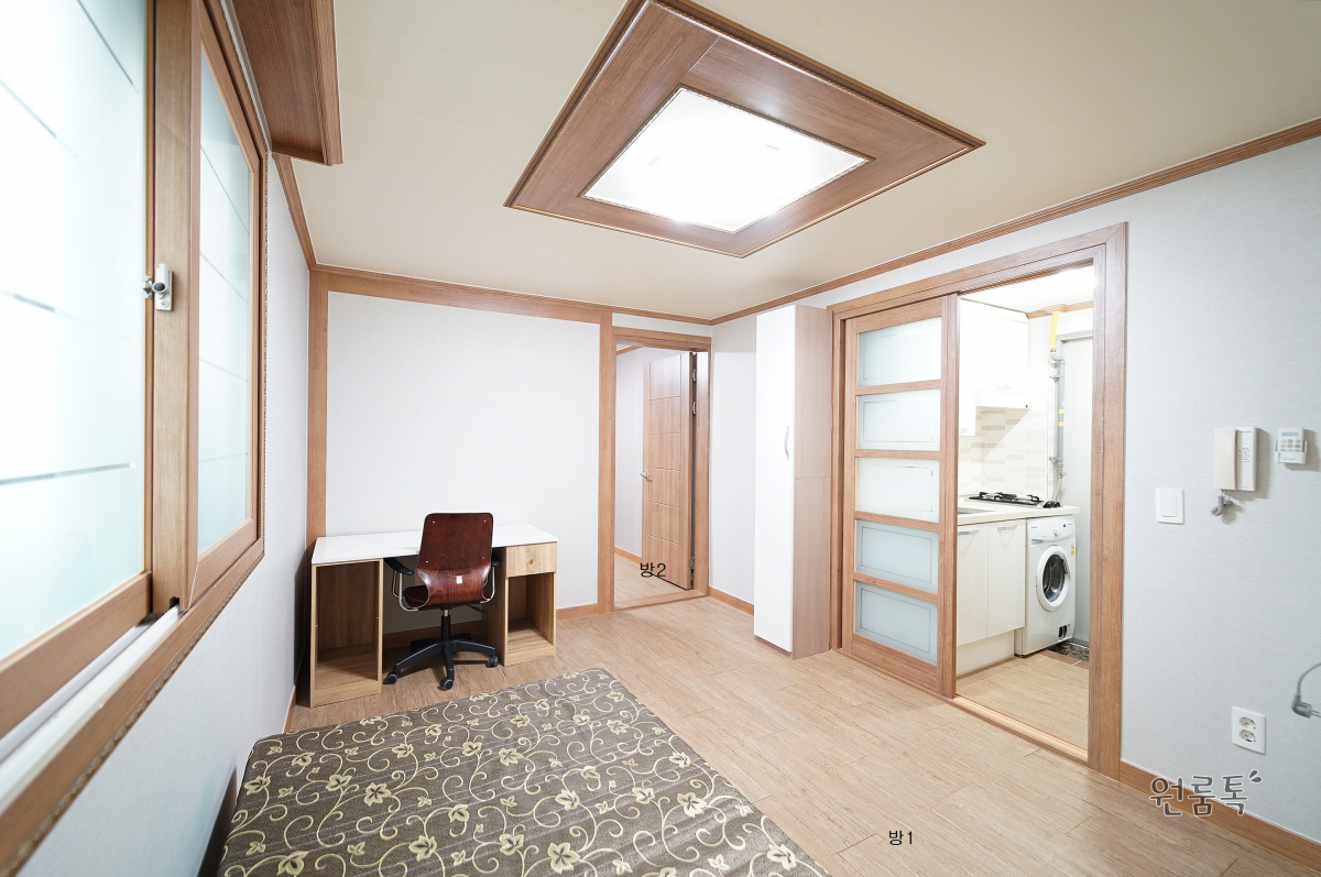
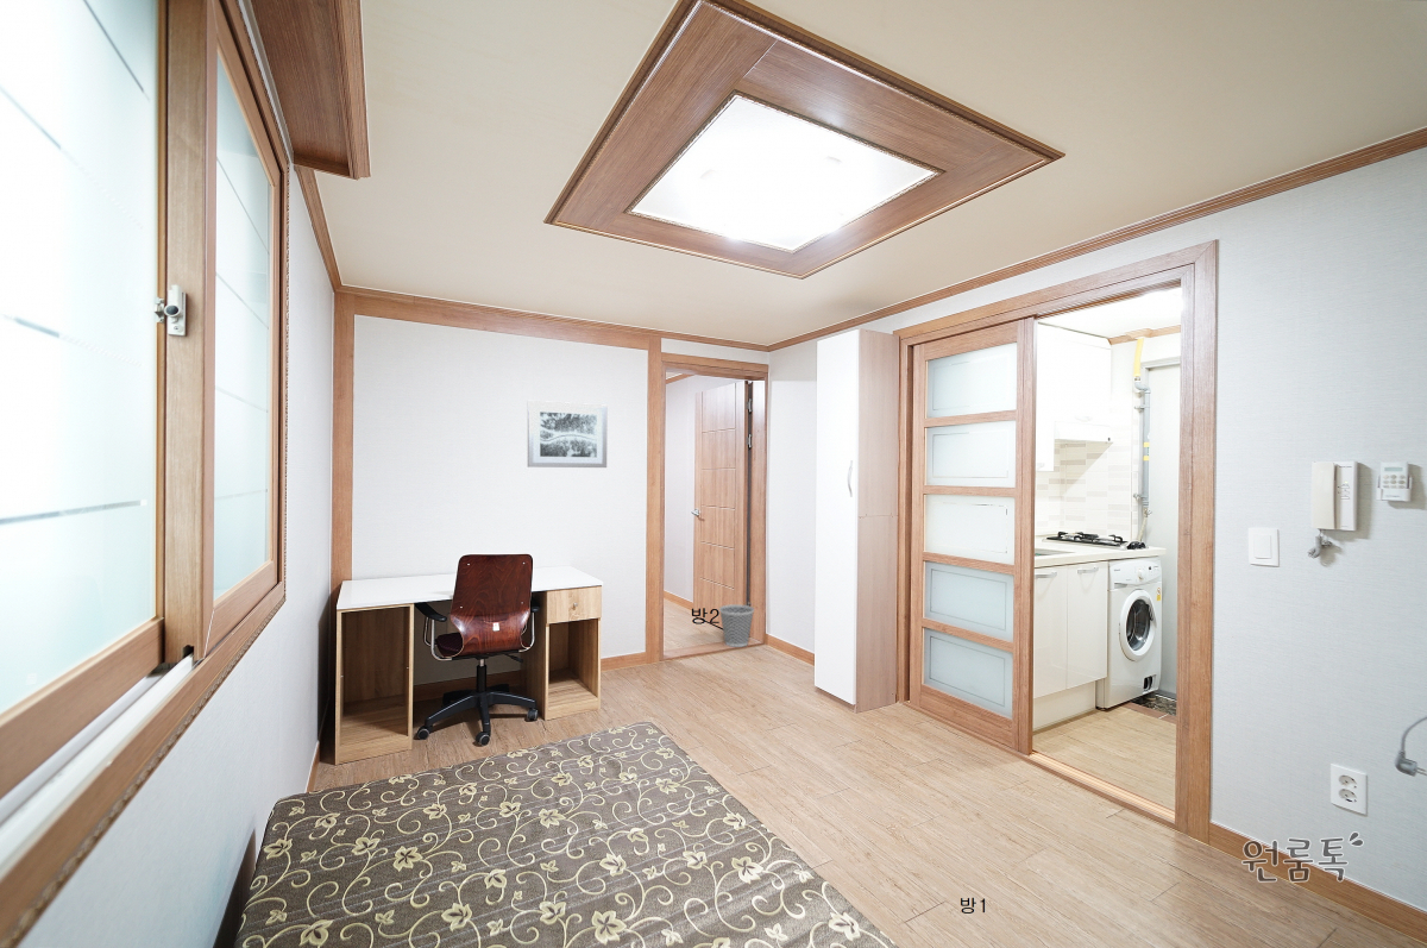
+ wastebasket (736, 626)
+ wall art (568, 434)
